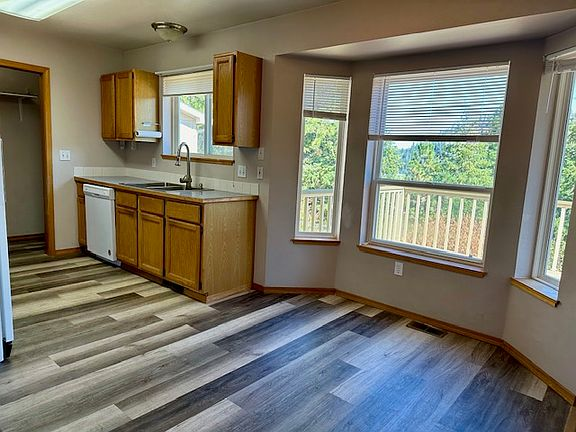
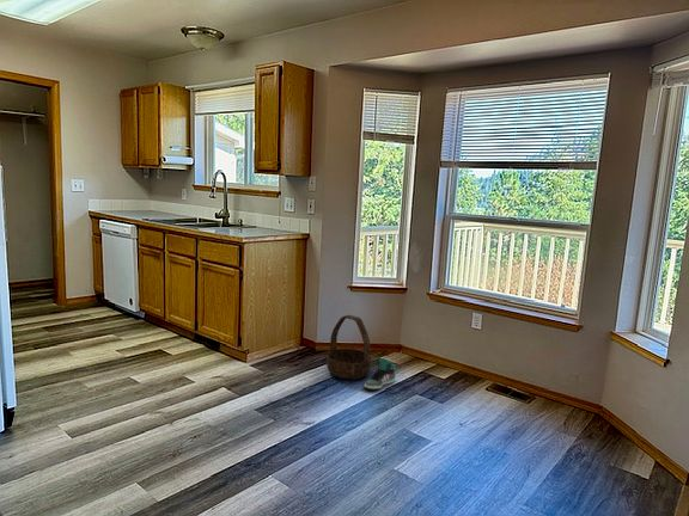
+ basket (349, 349)
+ sneaker (380, 371)
